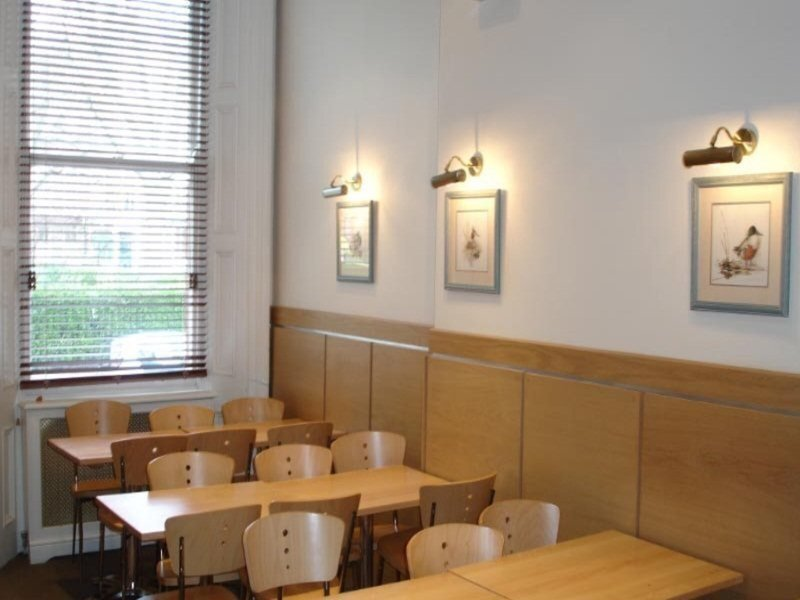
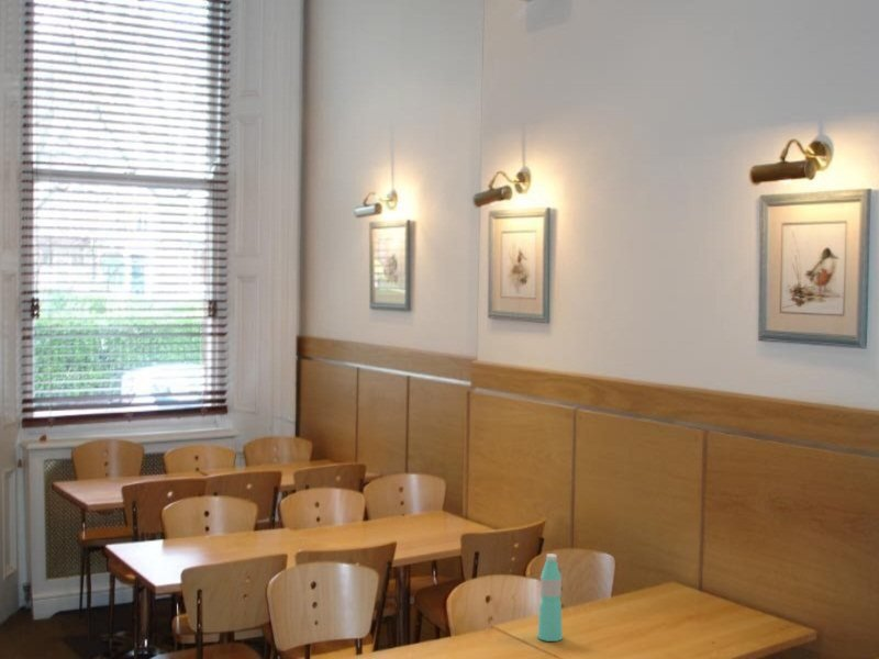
+ water bottle (550, 595)
